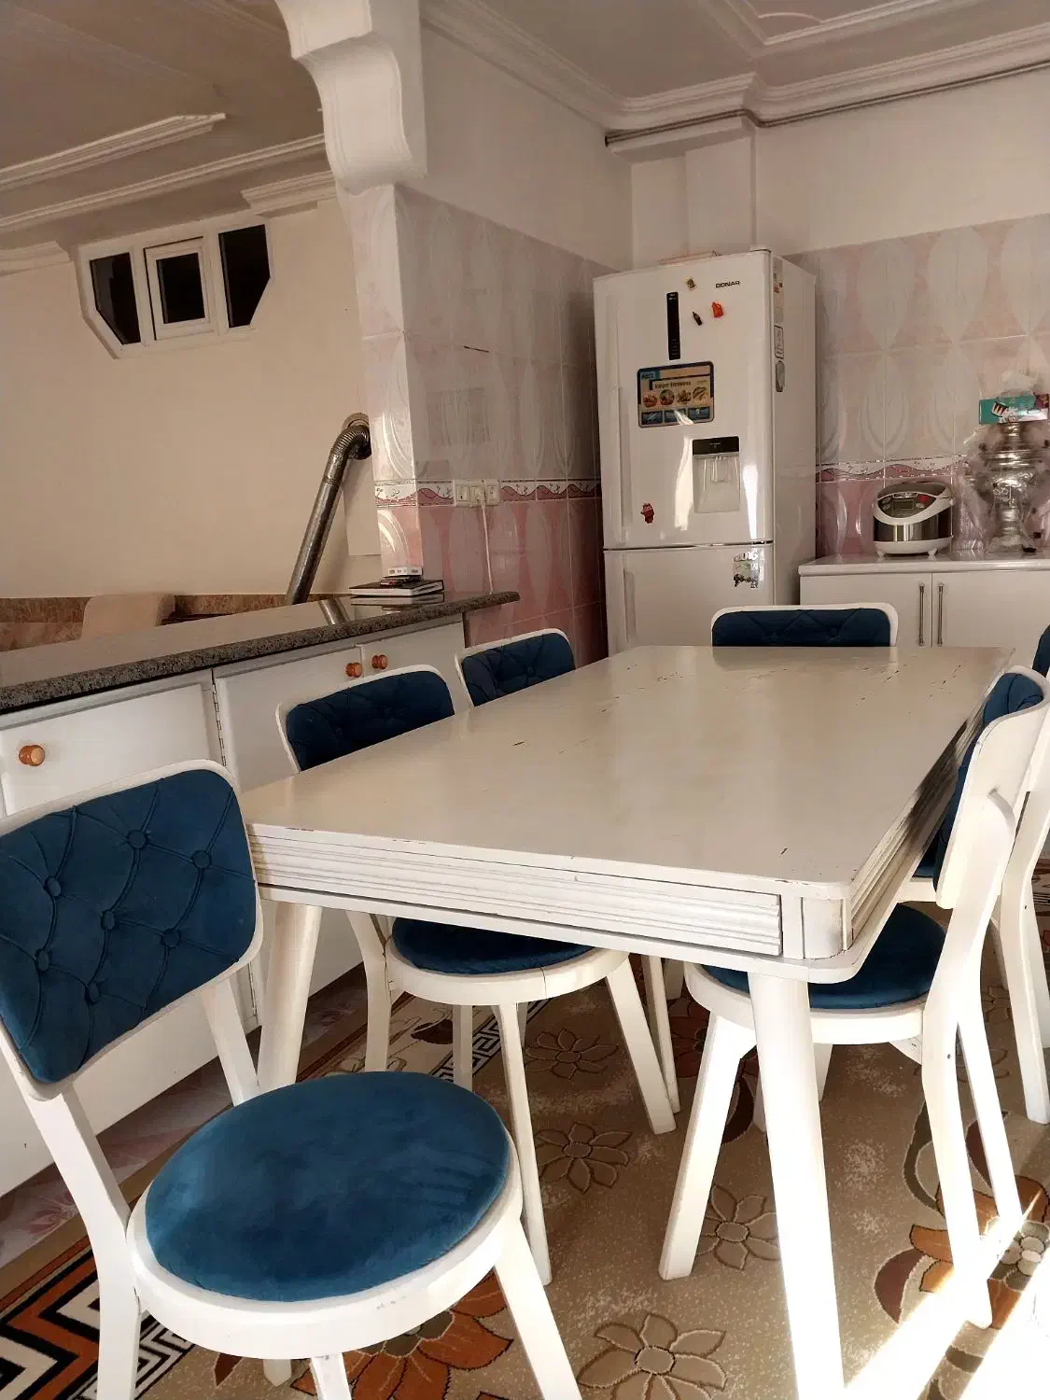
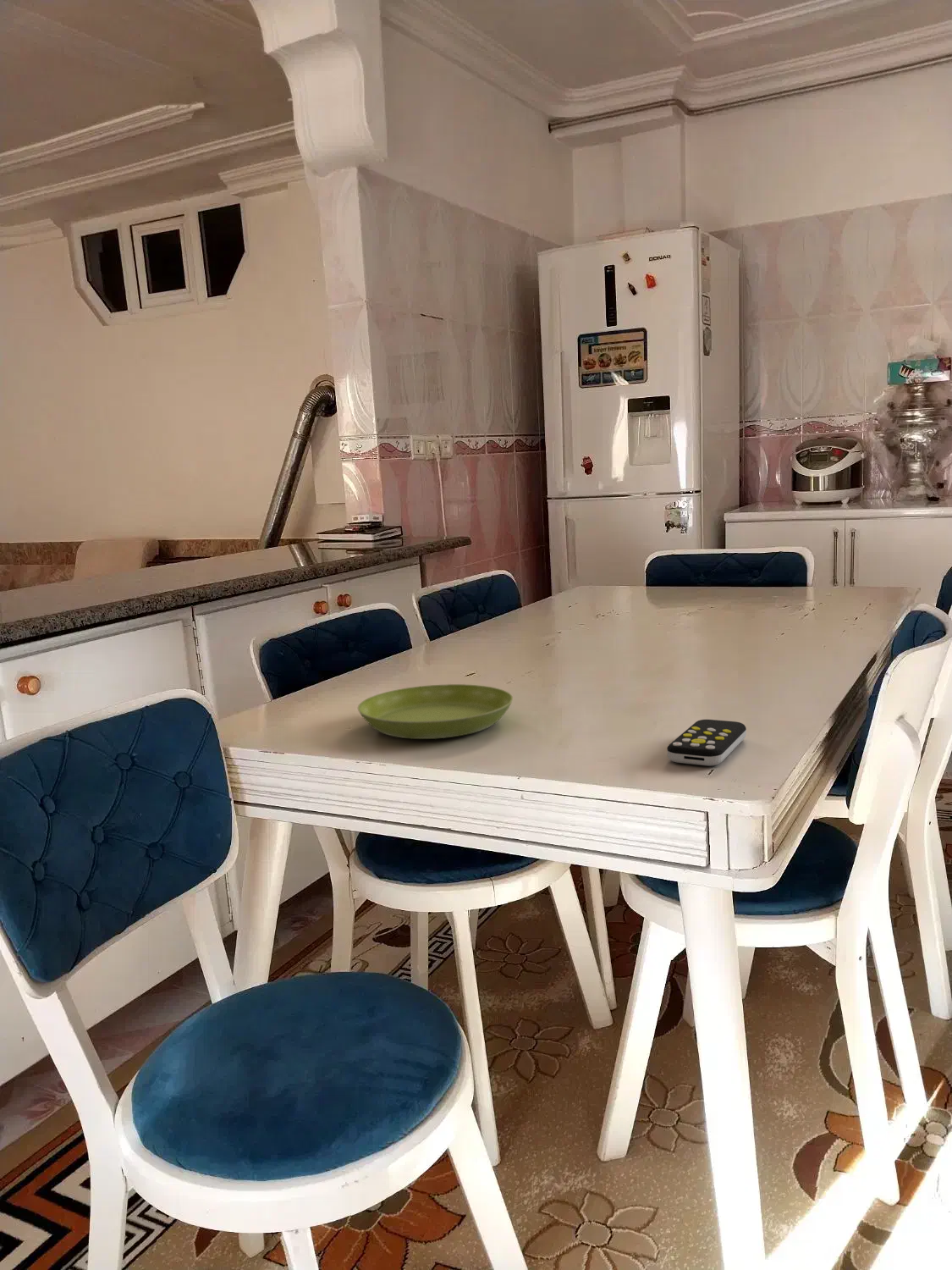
+ remote control (707, 740)
+ saucer (436, 712)
